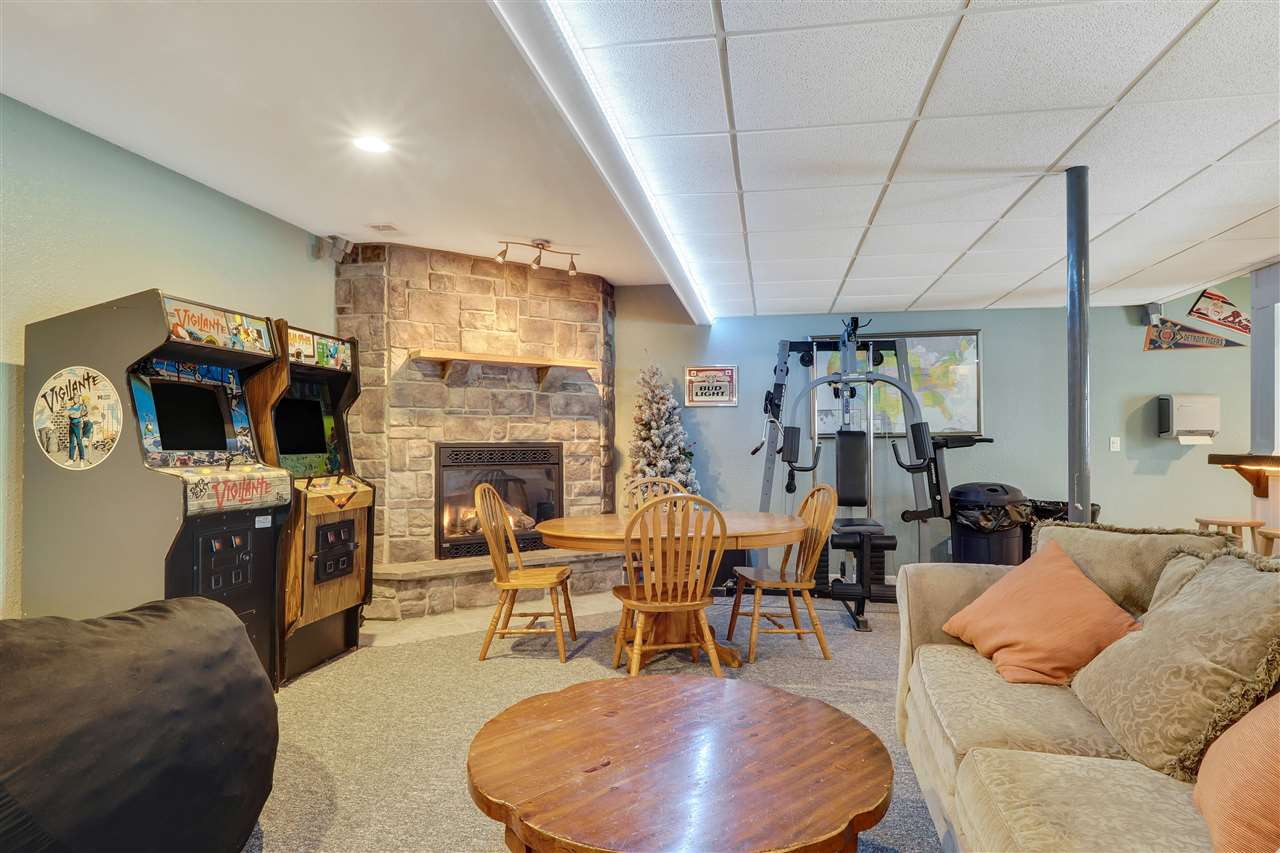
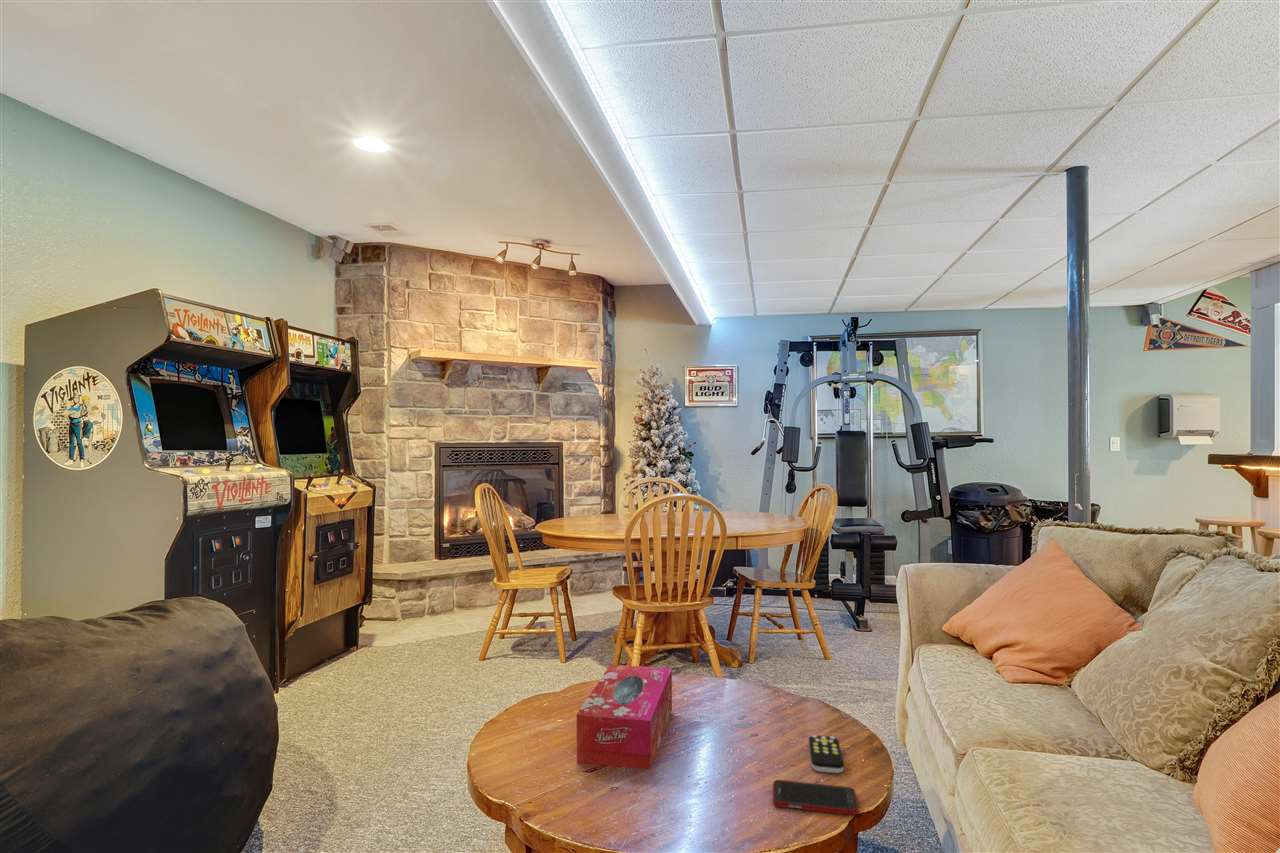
+ remote control (825, 753)
+ tissue box (628, 711)
+ cell phone (814, 797)
